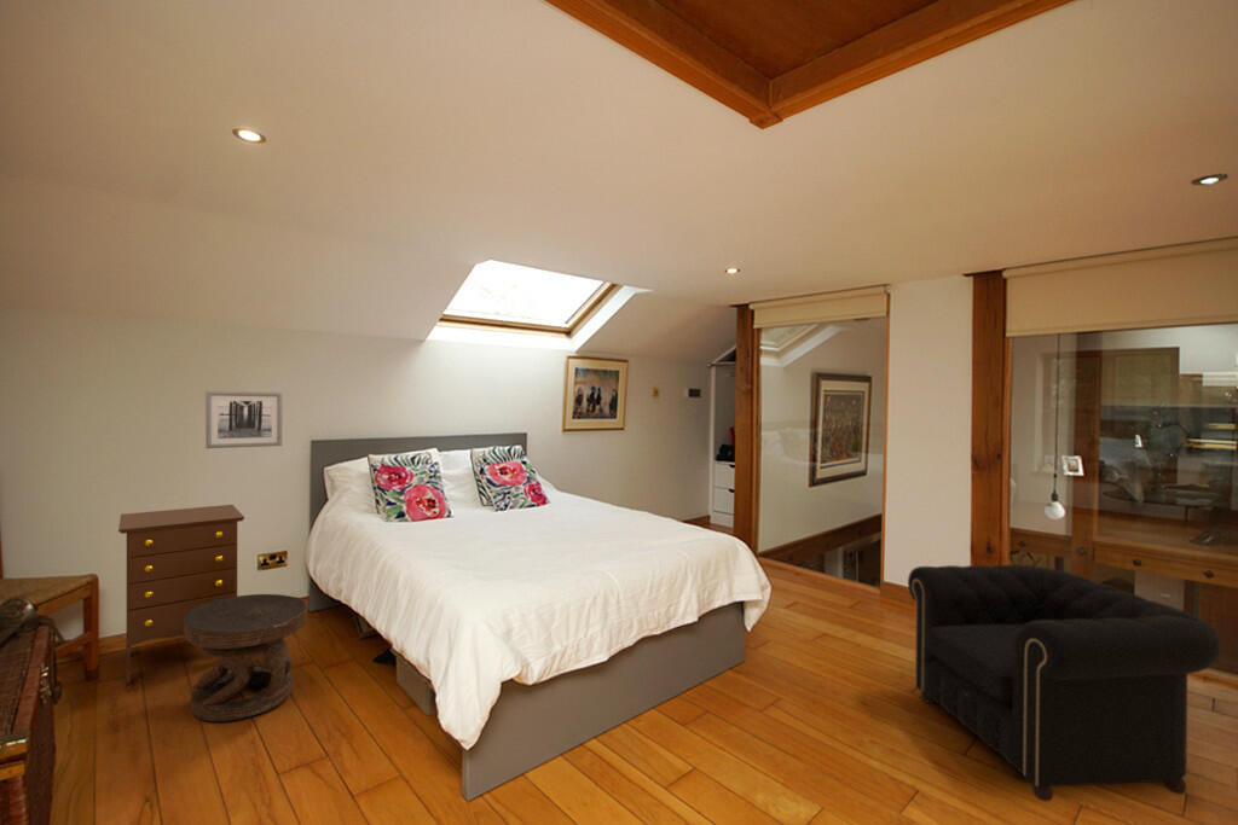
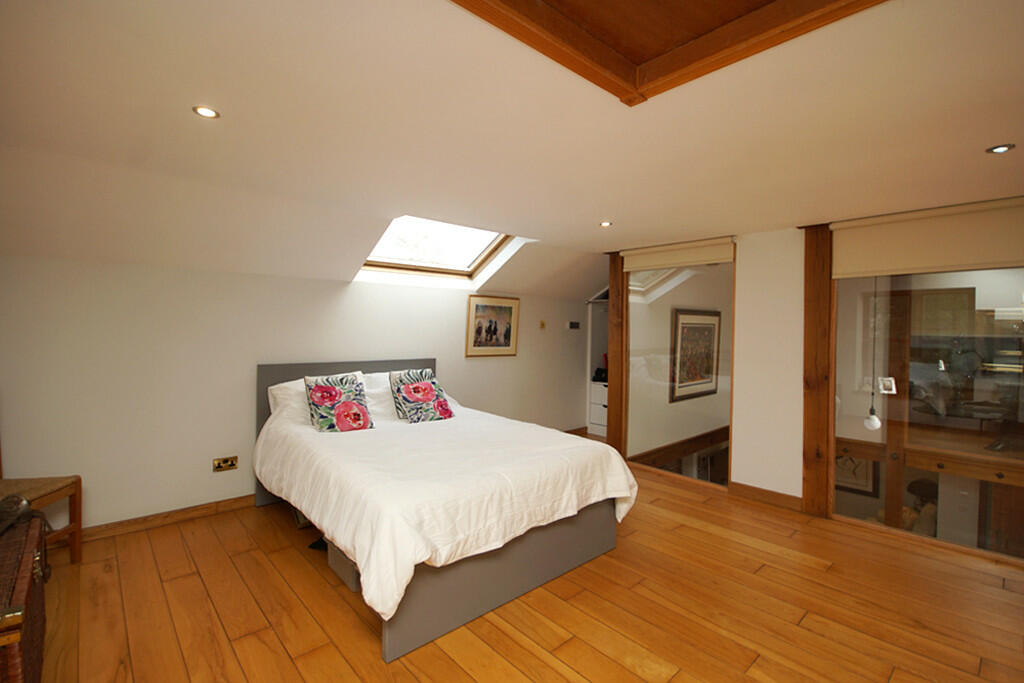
- wall art (244, 419)
- dresser (181, 586)
- side table (244, 652)
- armchair (1047, 664)
